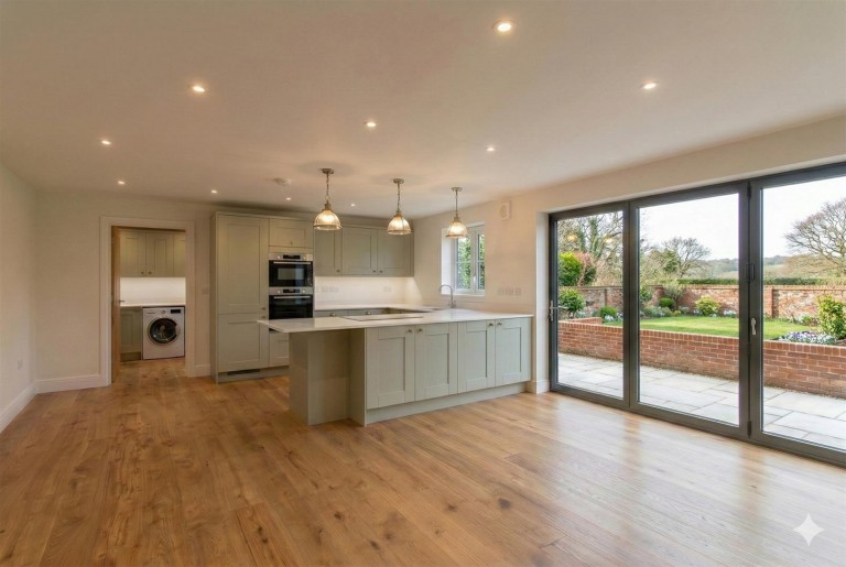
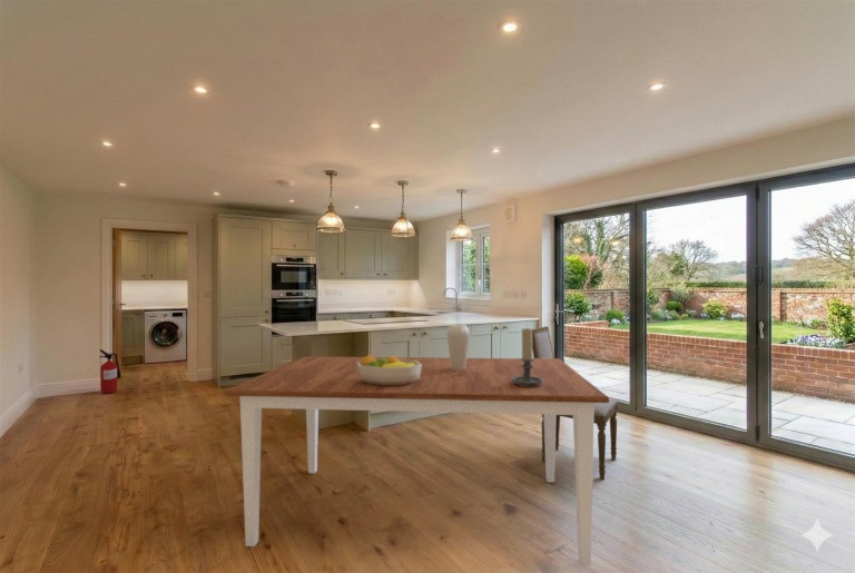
+ vase (458, 346)
+ dining table (421, 411)
+ dining chair (572, 415)
+ fruit bowl (389, 367)
+ candle holder (527, 355)
+ fire extinguisher (109, 371)
